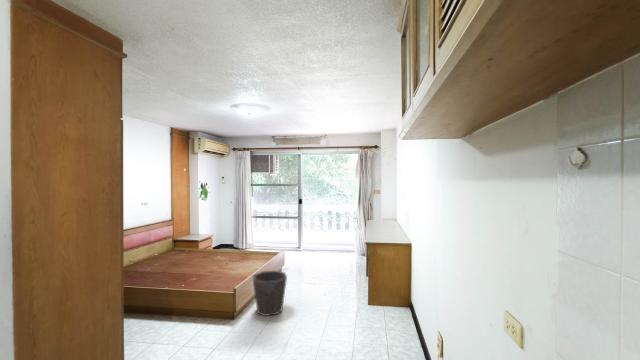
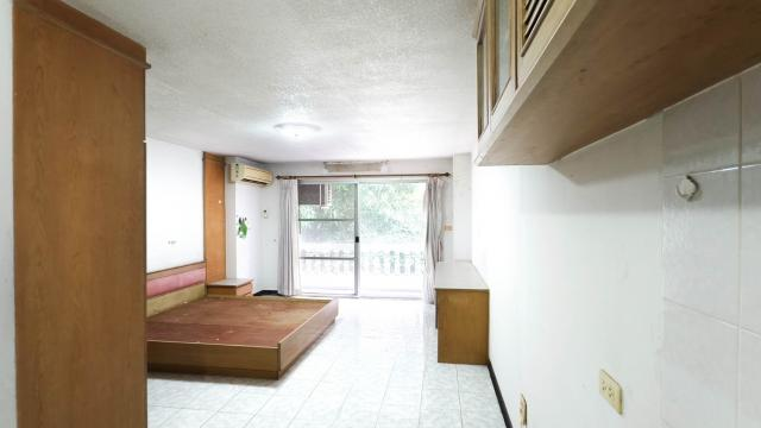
- waste bin (269, 293)
